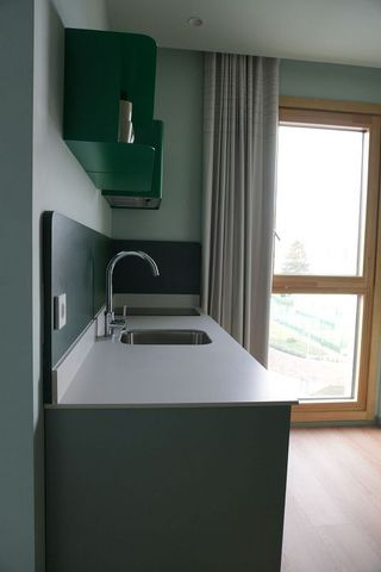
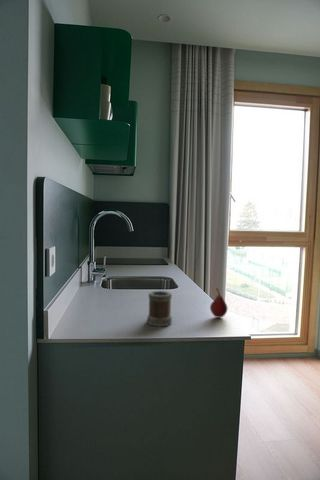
+ mug (159, 306)
+ fruit (219, 302)
